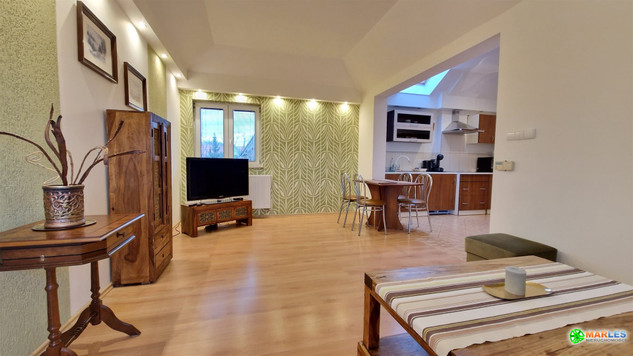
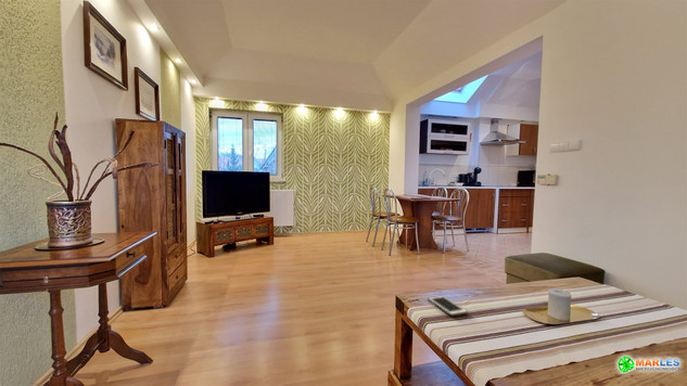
+ cell phone (446, 305)
